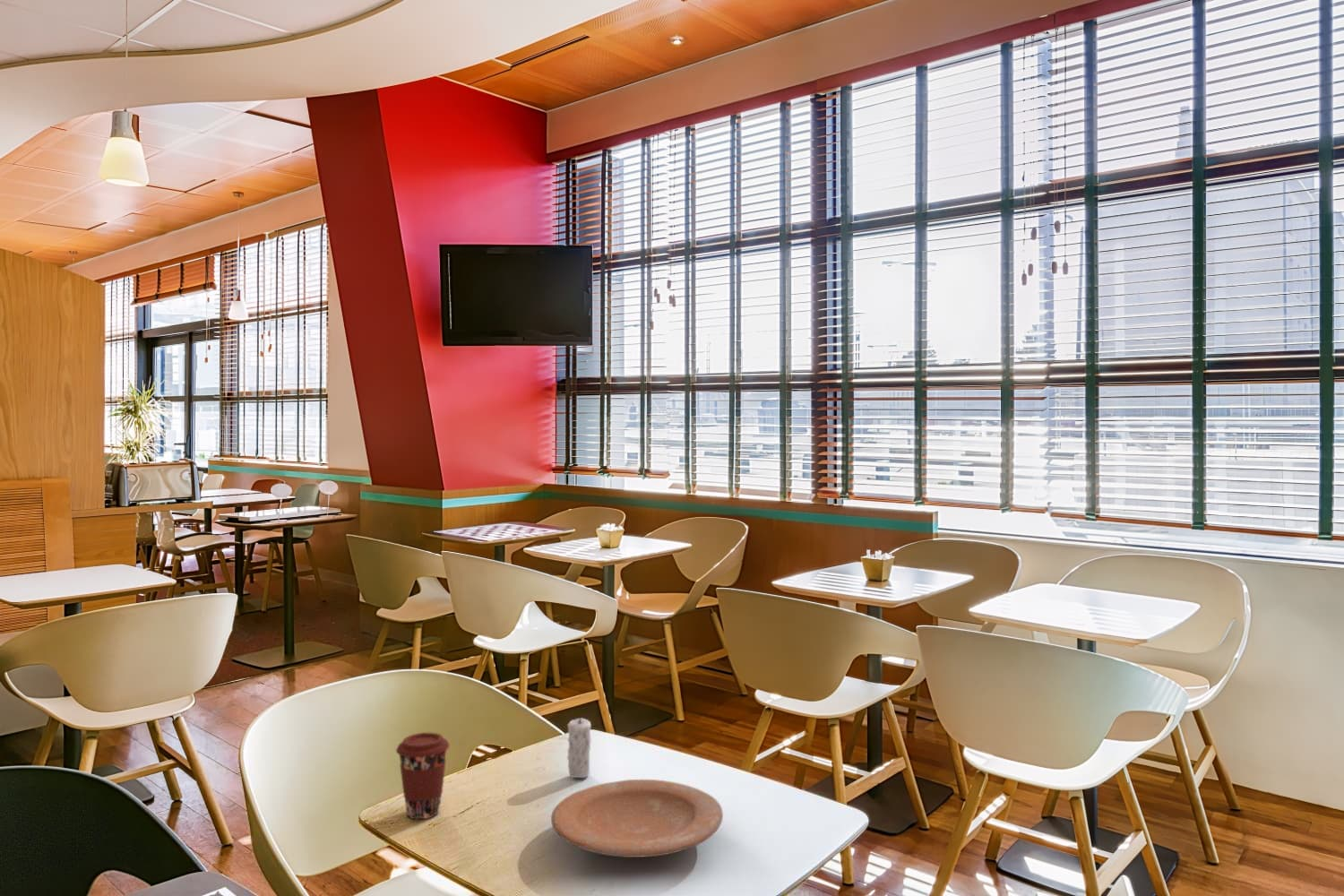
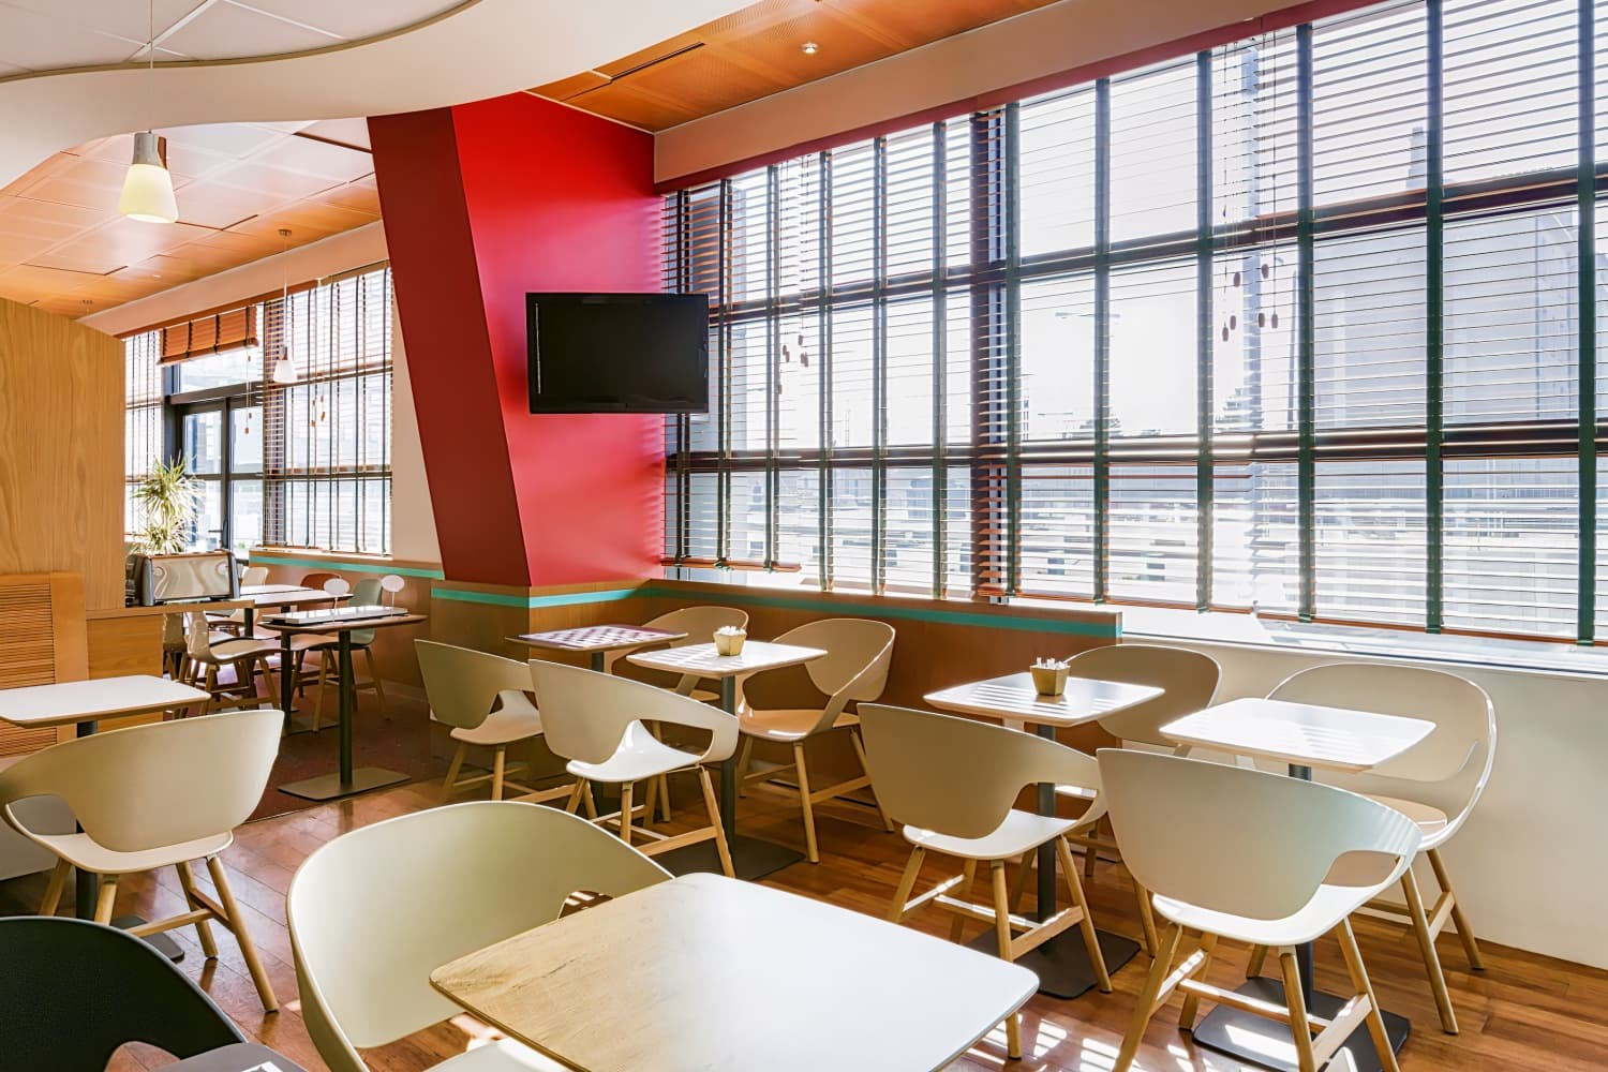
- plate (637, 824)
- candle (579, 742)
- coffee cup (423, 775)
